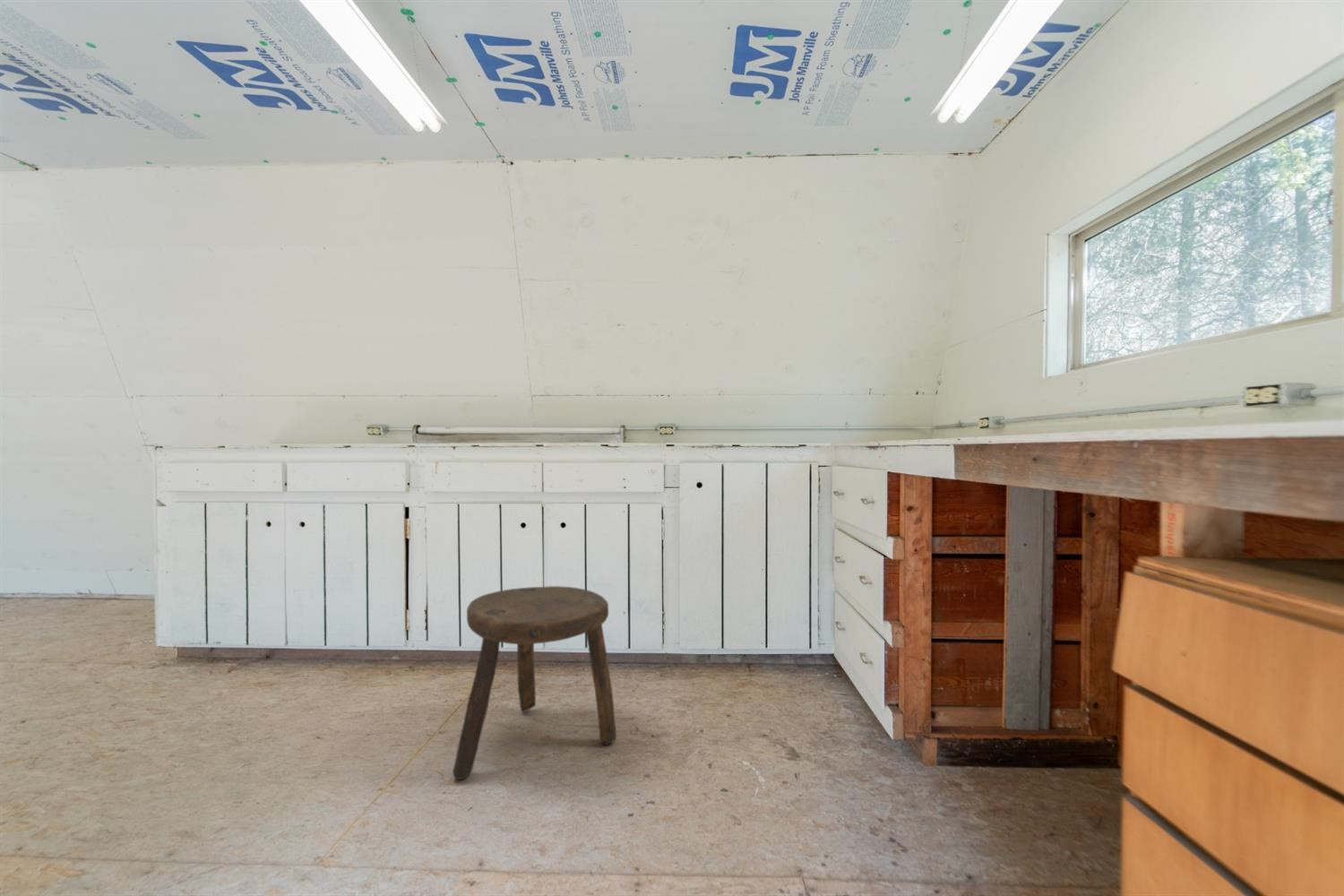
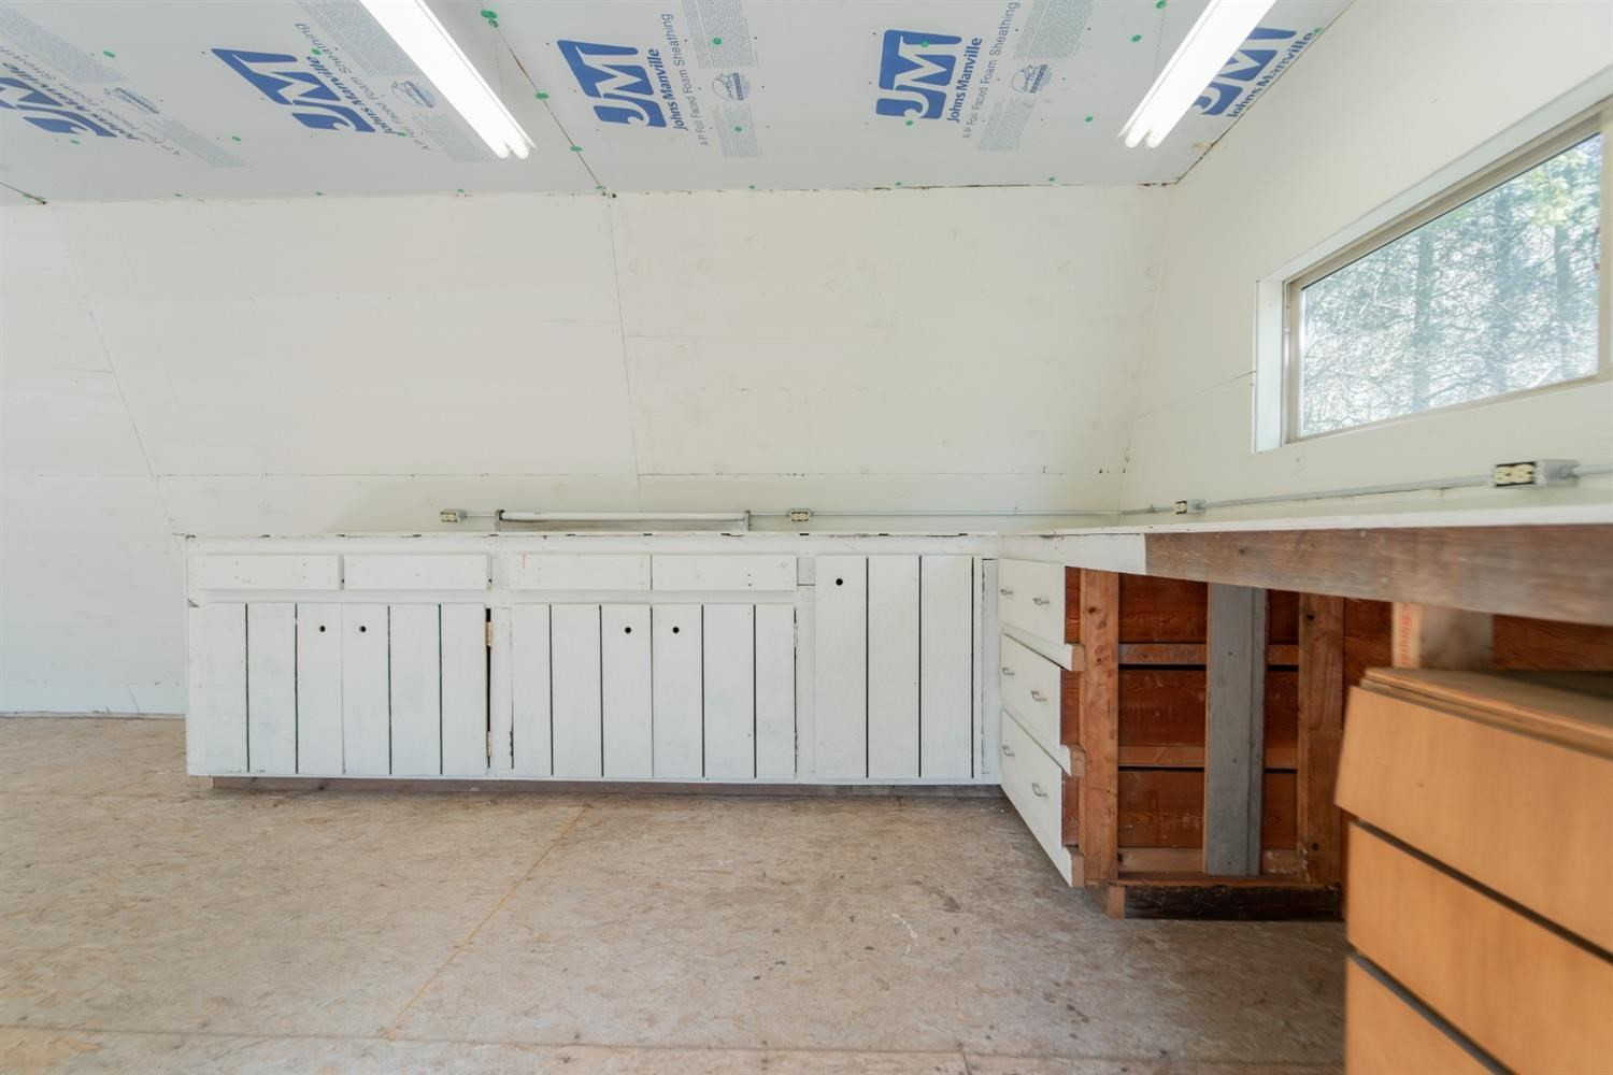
- stool (527, 673)
